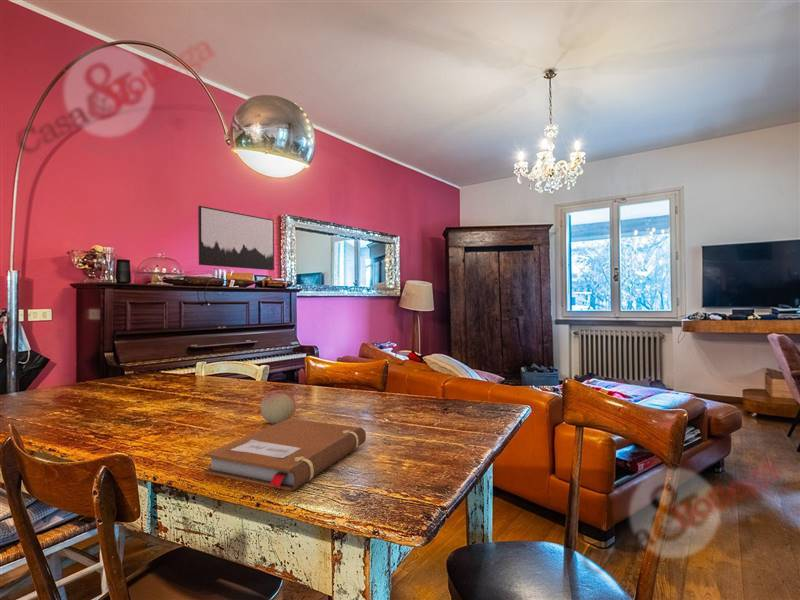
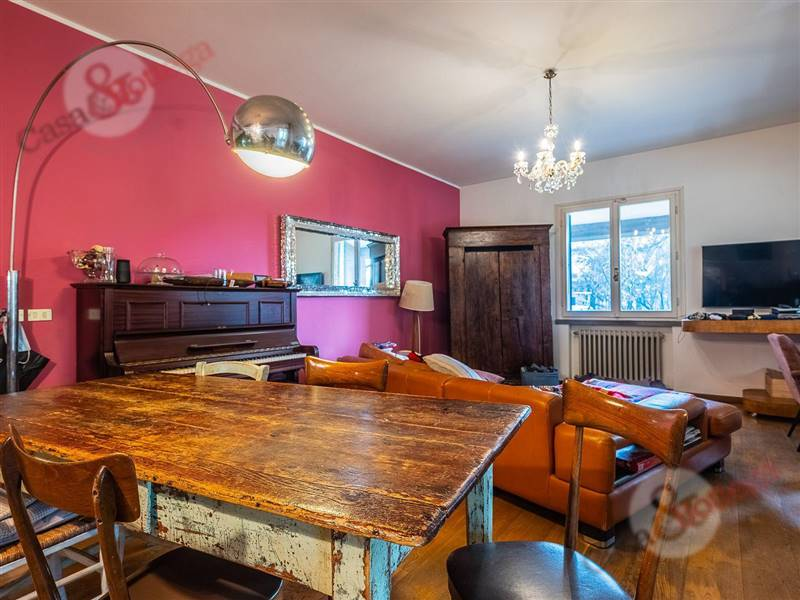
- fruit (278, 406)
- wall art (239, 240)
- notebook (290, 449)
